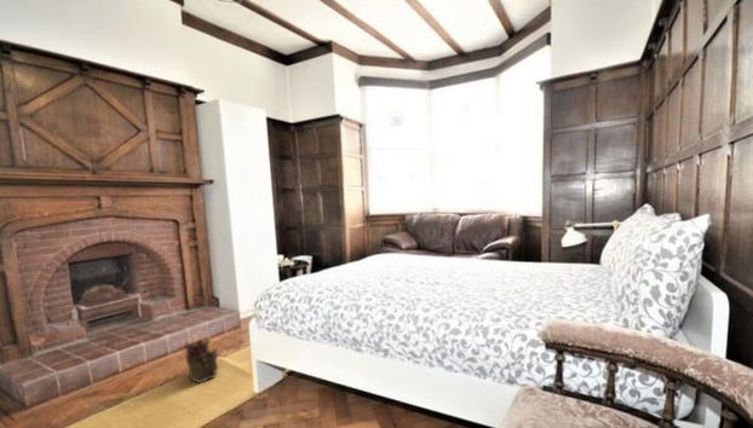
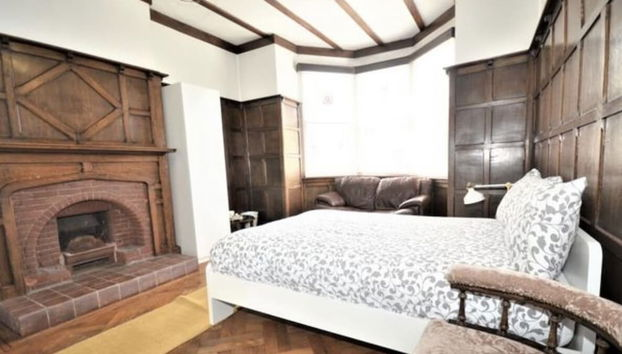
- potted plant (201, 357)
